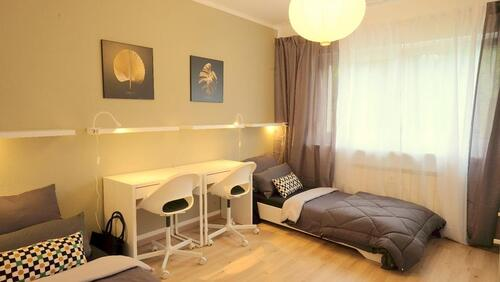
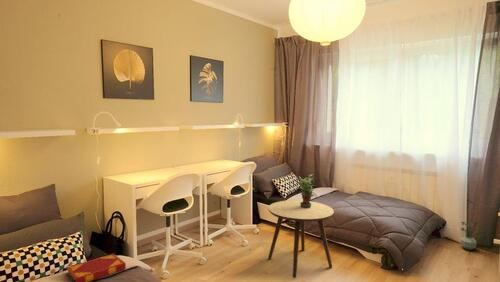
+ potted plant (471, 235)
+ side table (298, 235)
+ hardback book (96, 268)
+ potted plant (307, 190)
